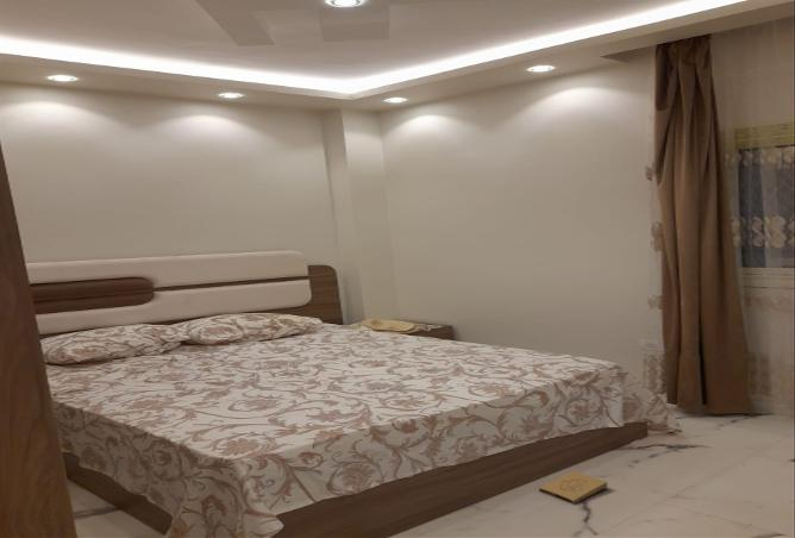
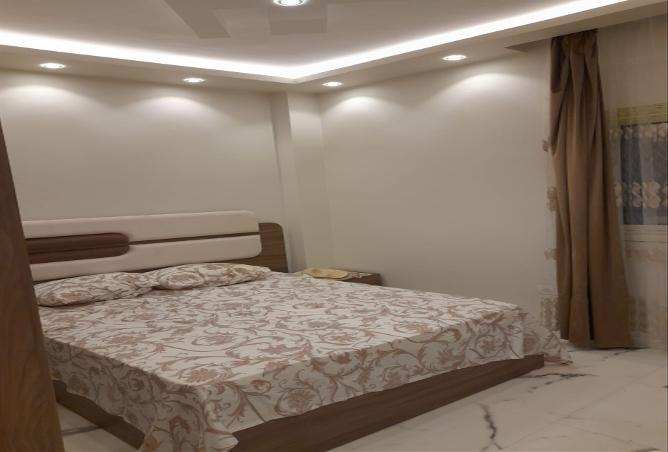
- box (572, 487)
